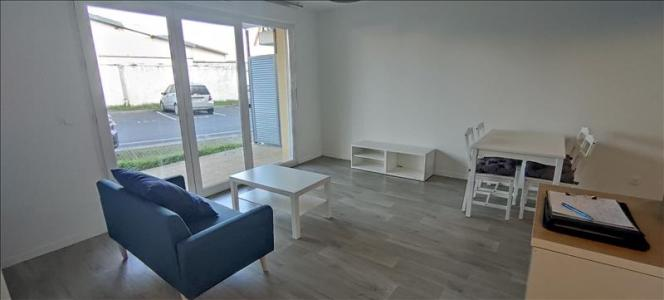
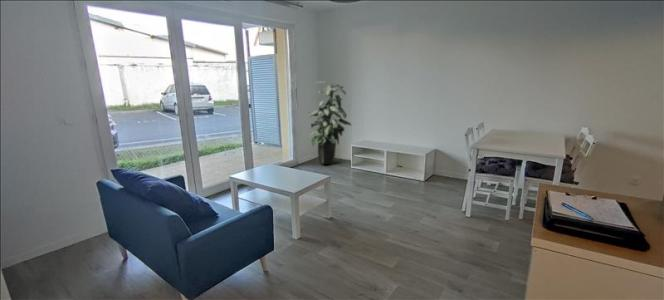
+ indoor plant (326, 123)
